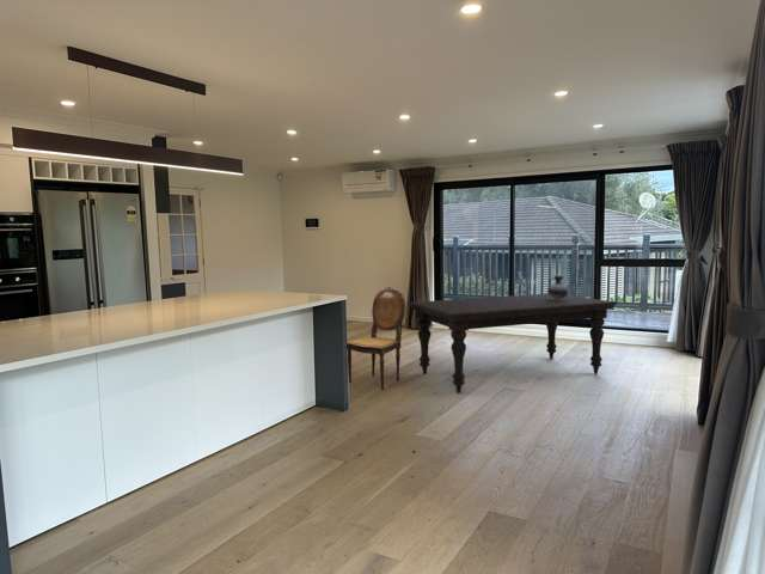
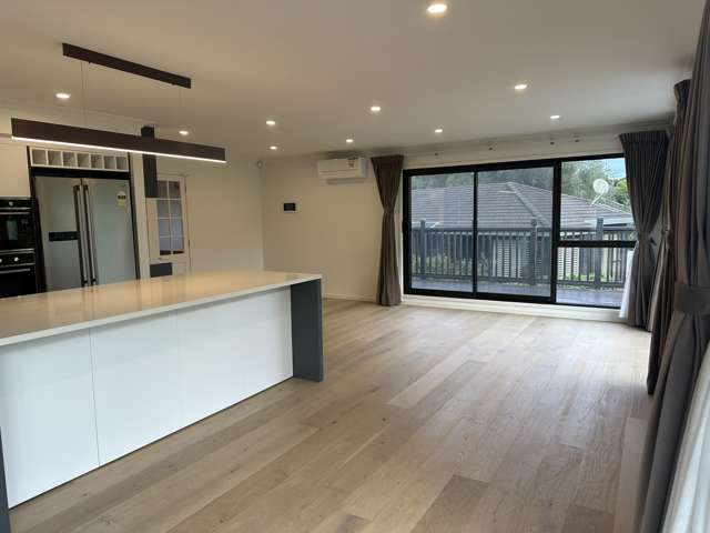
- ceramic jug (557, 287)
- dining chair (375, 335)
- dining table (507, 325)
